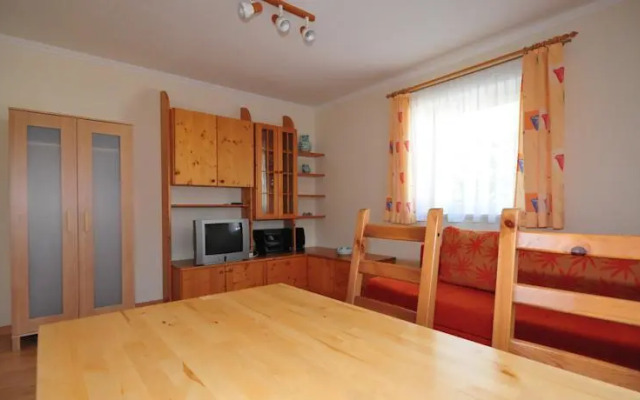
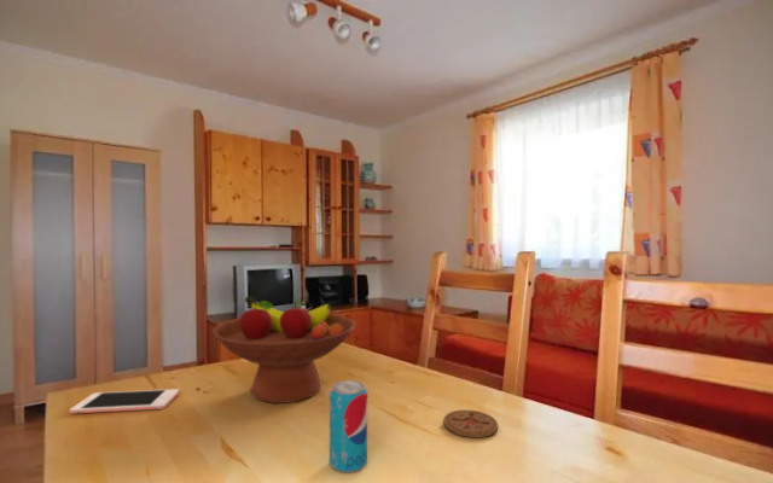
+ cell phone (127, 400)
+ fruit bowl (286, 344)
+ coaster (470, 423)
+ beverage can (348, 424)
